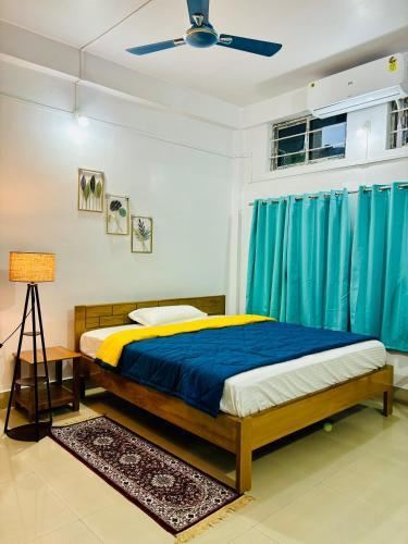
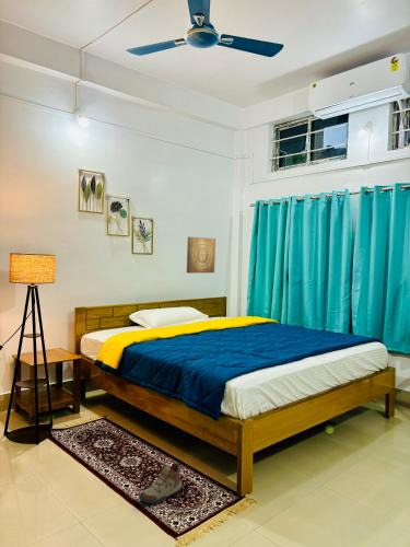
+ wall art (201, 255)
+ shoe (161, 480)
